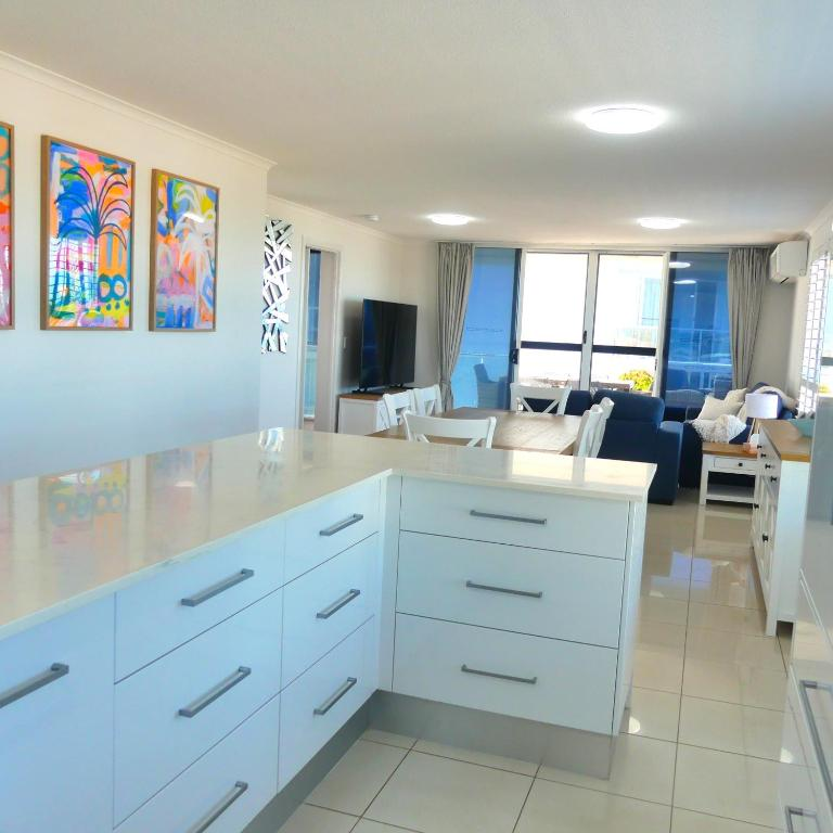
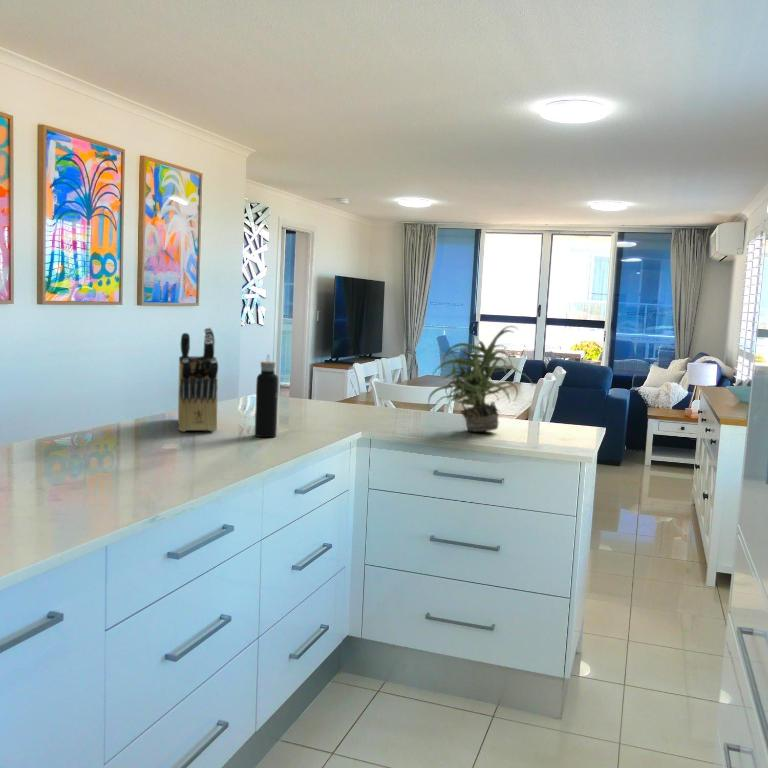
+ knife block (197, 376)
+ potted plant (481, 379)
+ water bottle (266, 395)
